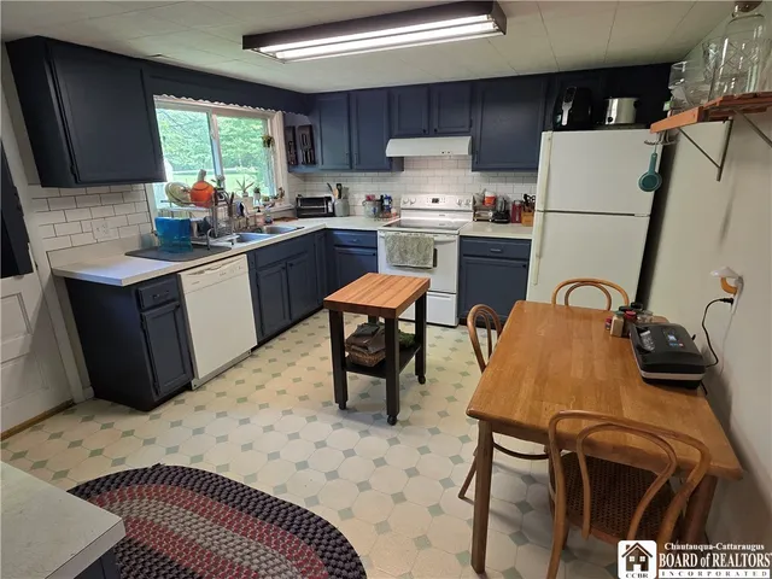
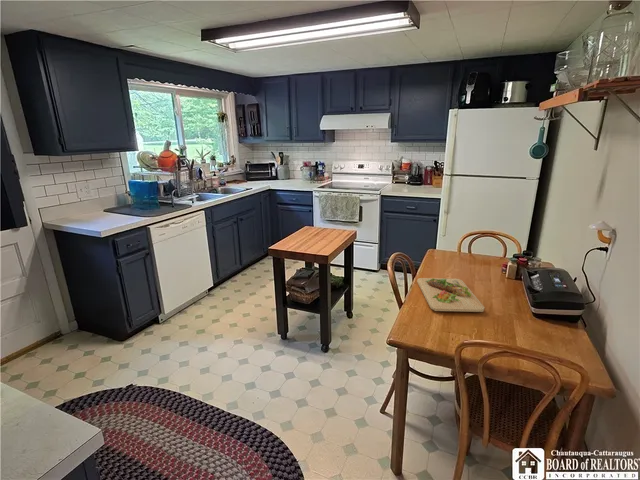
+ cutting board (448, 288)
